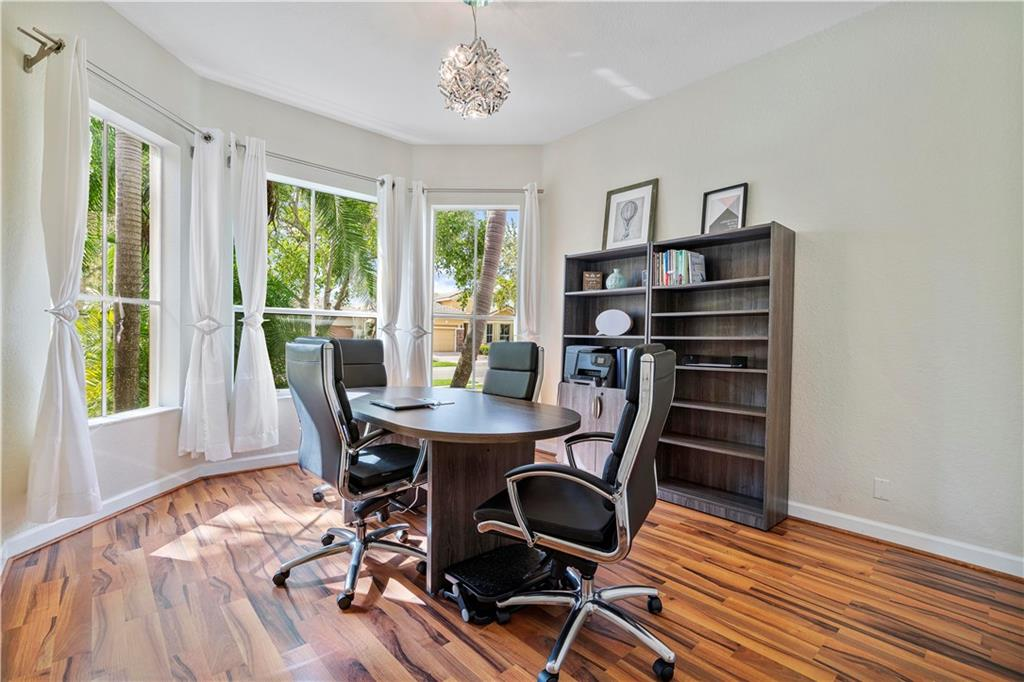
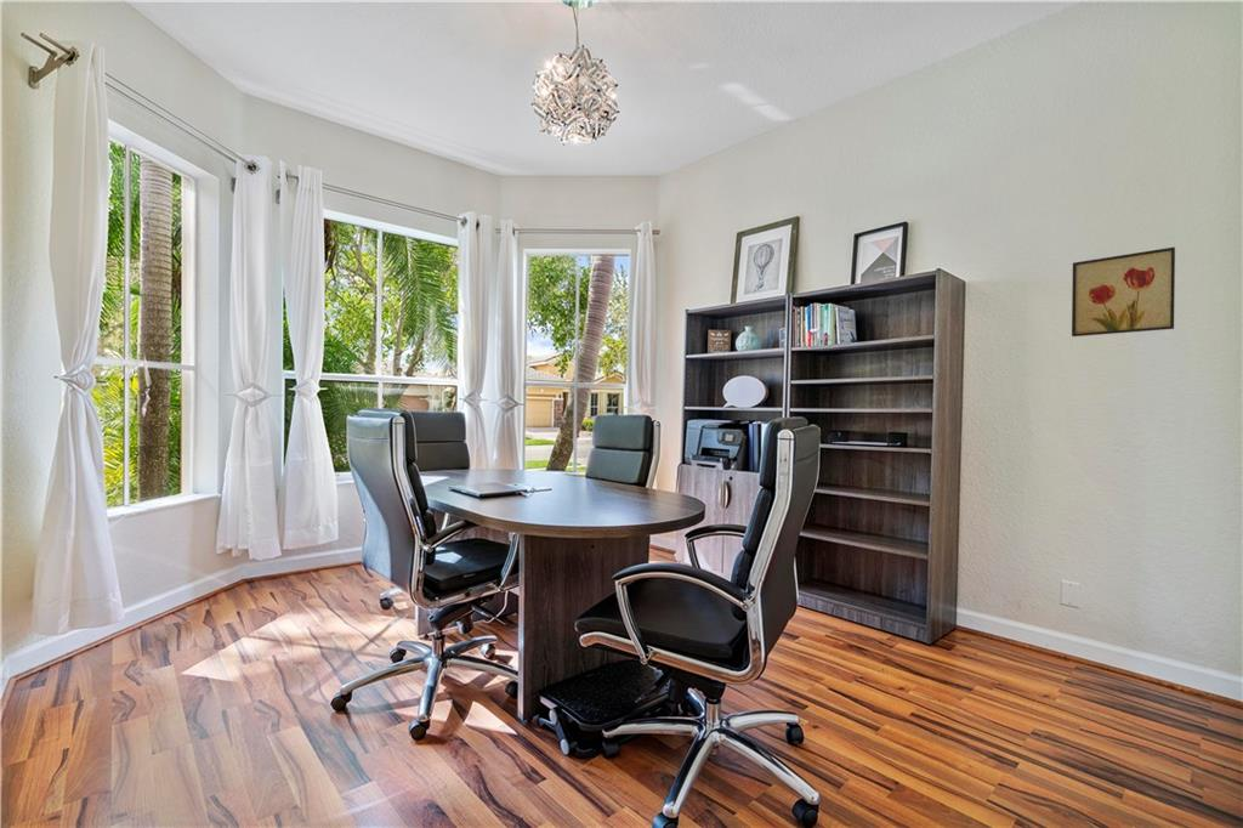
+ wall art (1120, 294)
